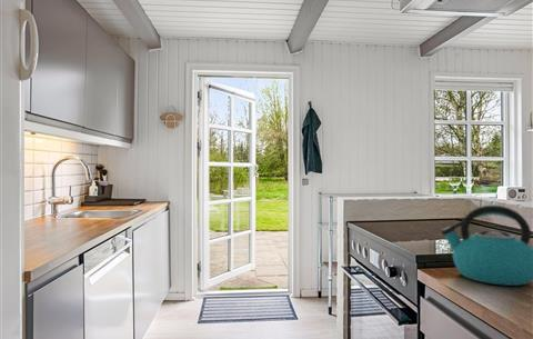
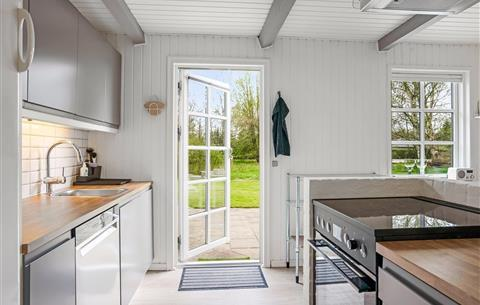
- kettle (487, 240)
